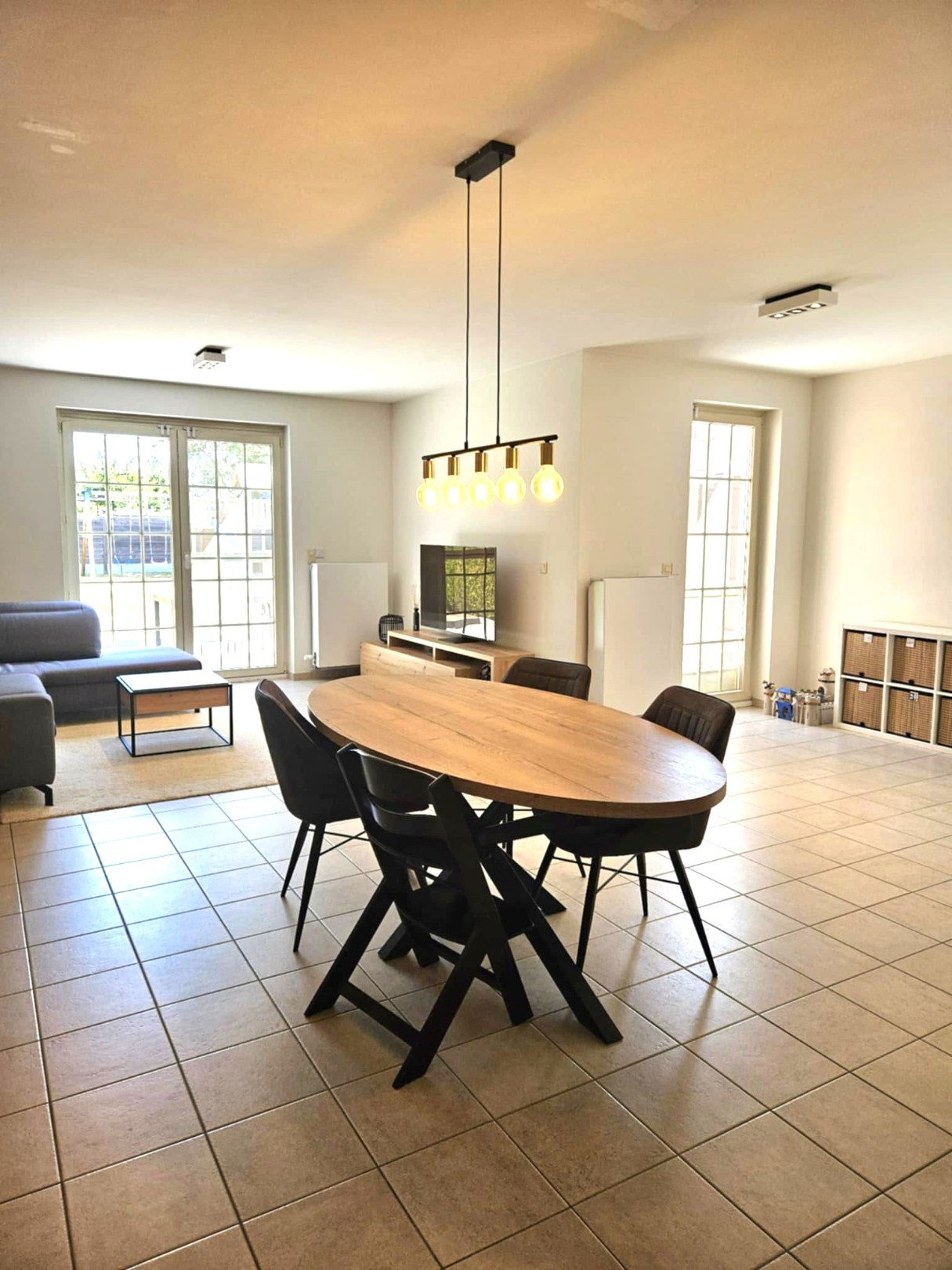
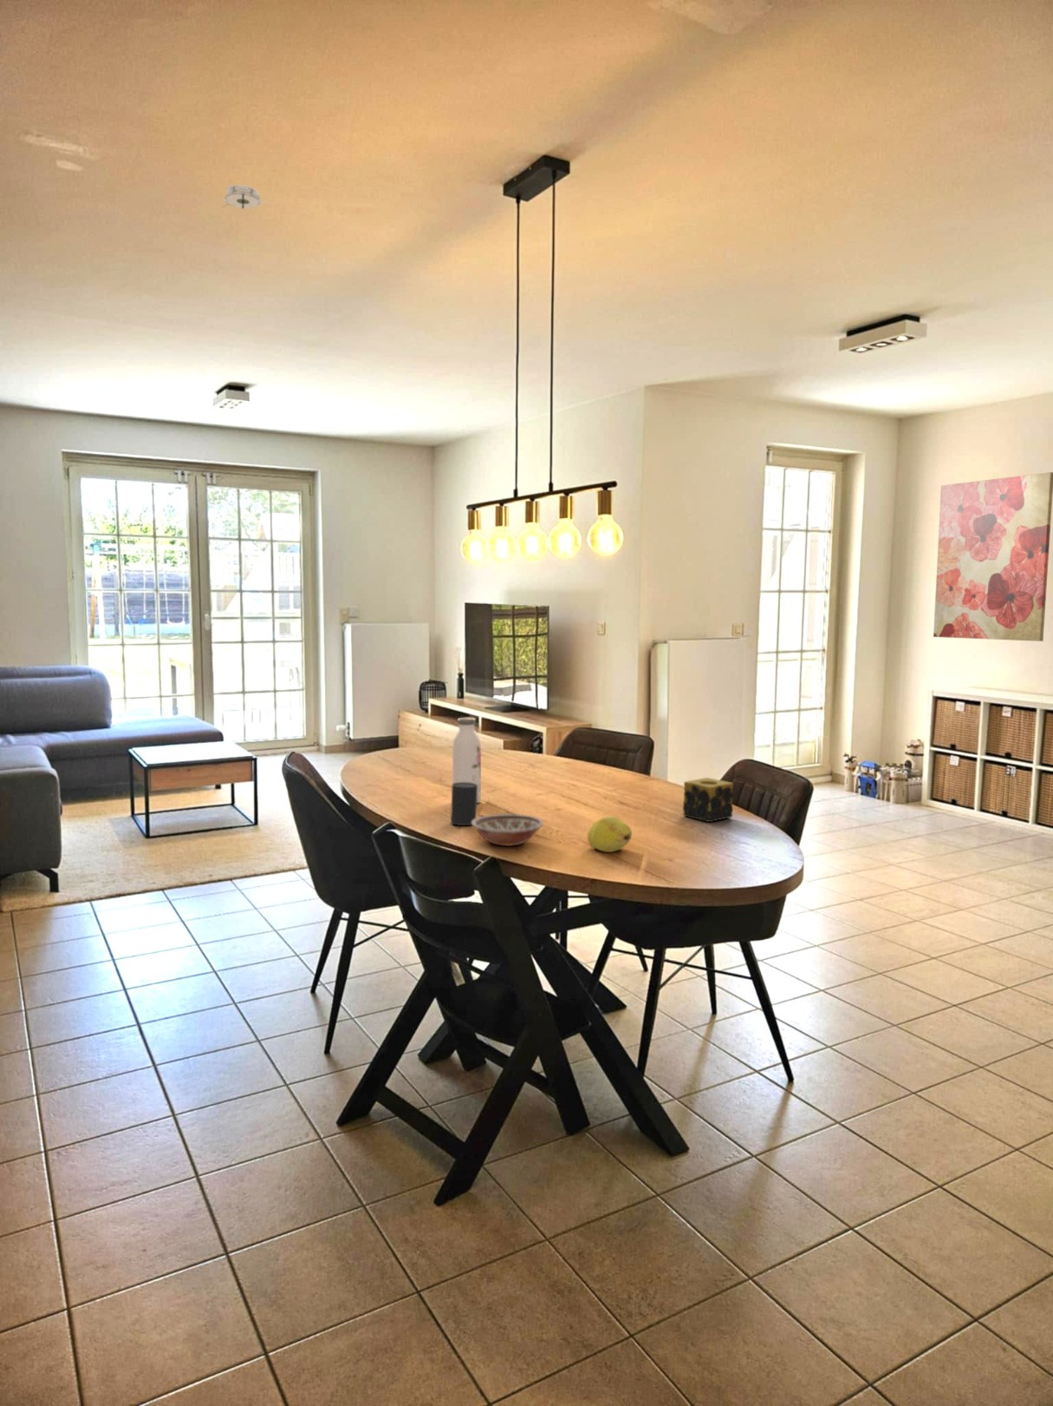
+ cup (463, 803)
+ smoke detector (241, 196)
+ wall art (990, 560)
+ water bottle (467, 759)
+ candle (708, 799)
+ fruit (611, 834)
+ bowl (507, 831)
